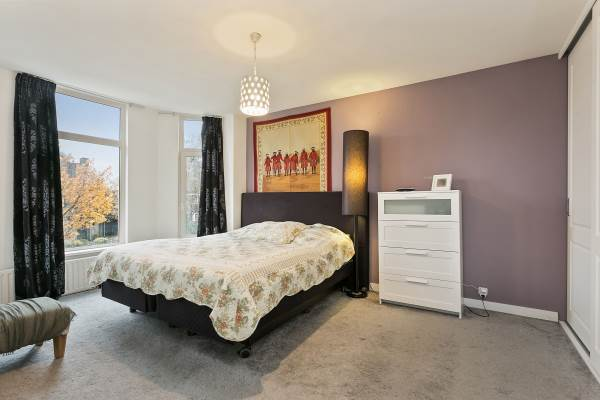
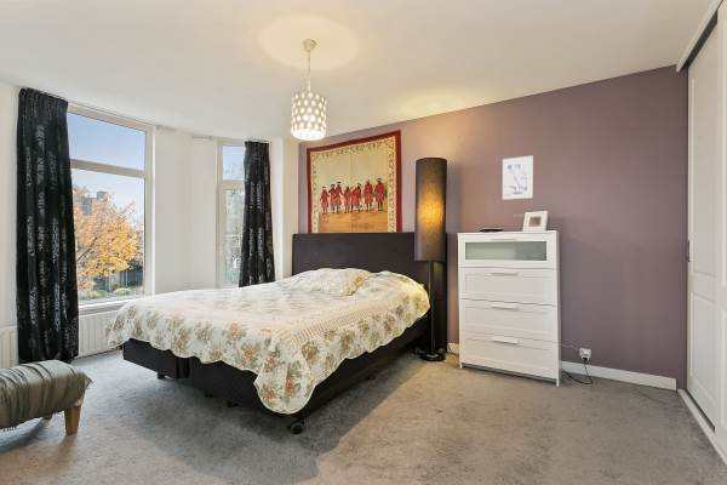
+ wall art (517, 178)
